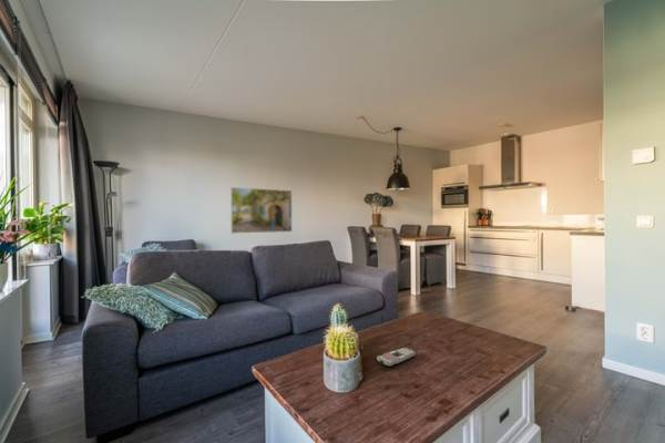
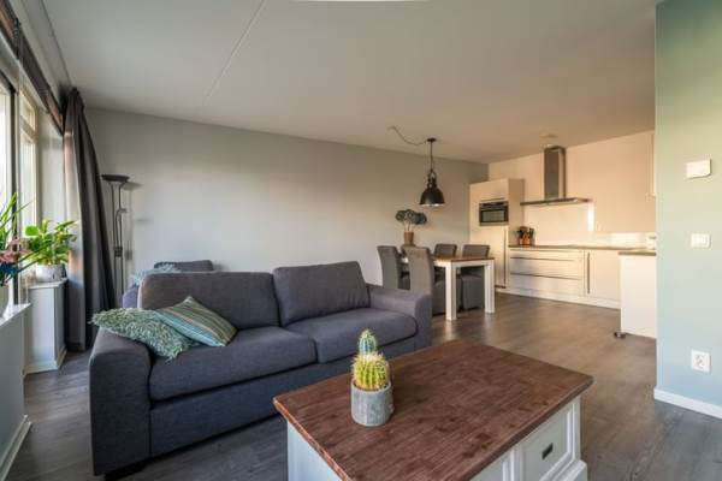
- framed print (263, 210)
- remote control (397, 356)
